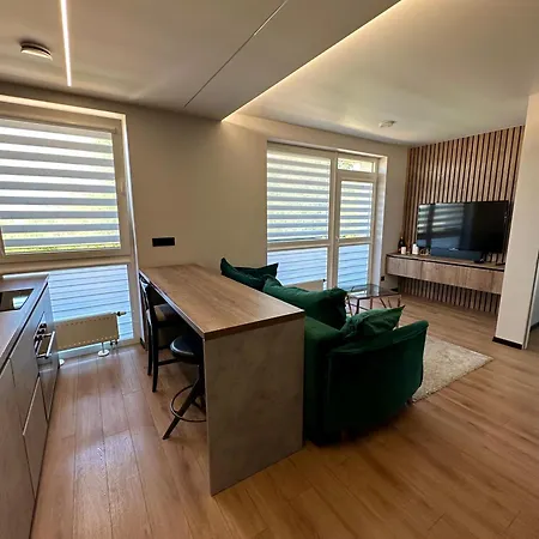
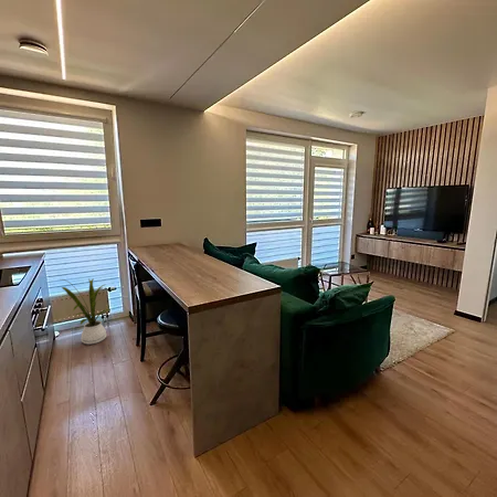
+ house plant (87, 308)
